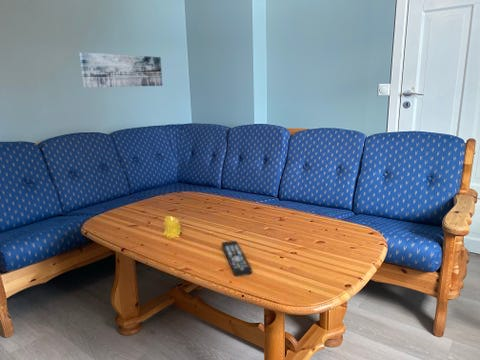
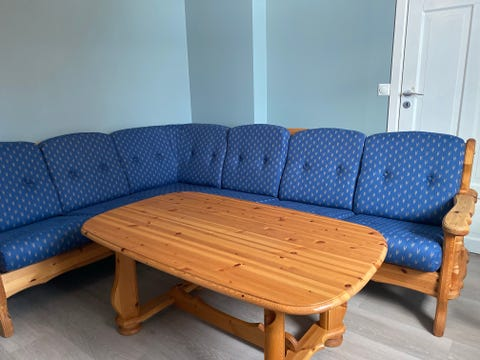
- remote control (235, 257)
- wall art (125, 71)
- candle (172, 225)
